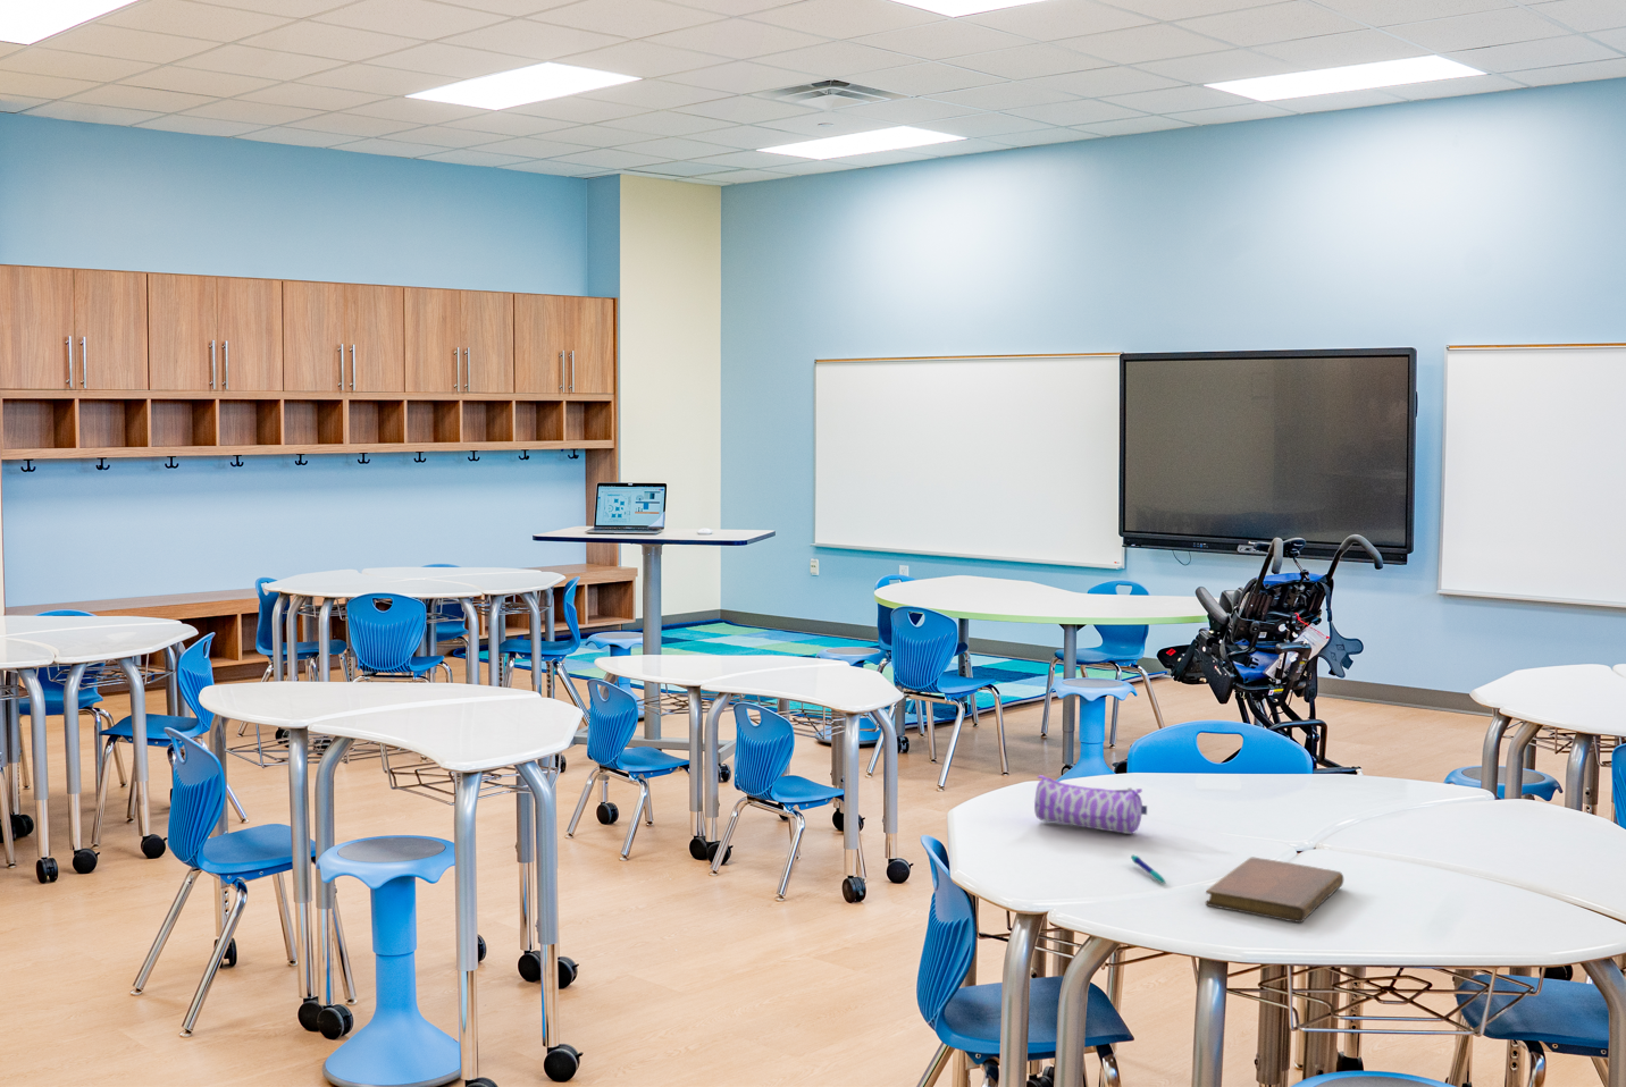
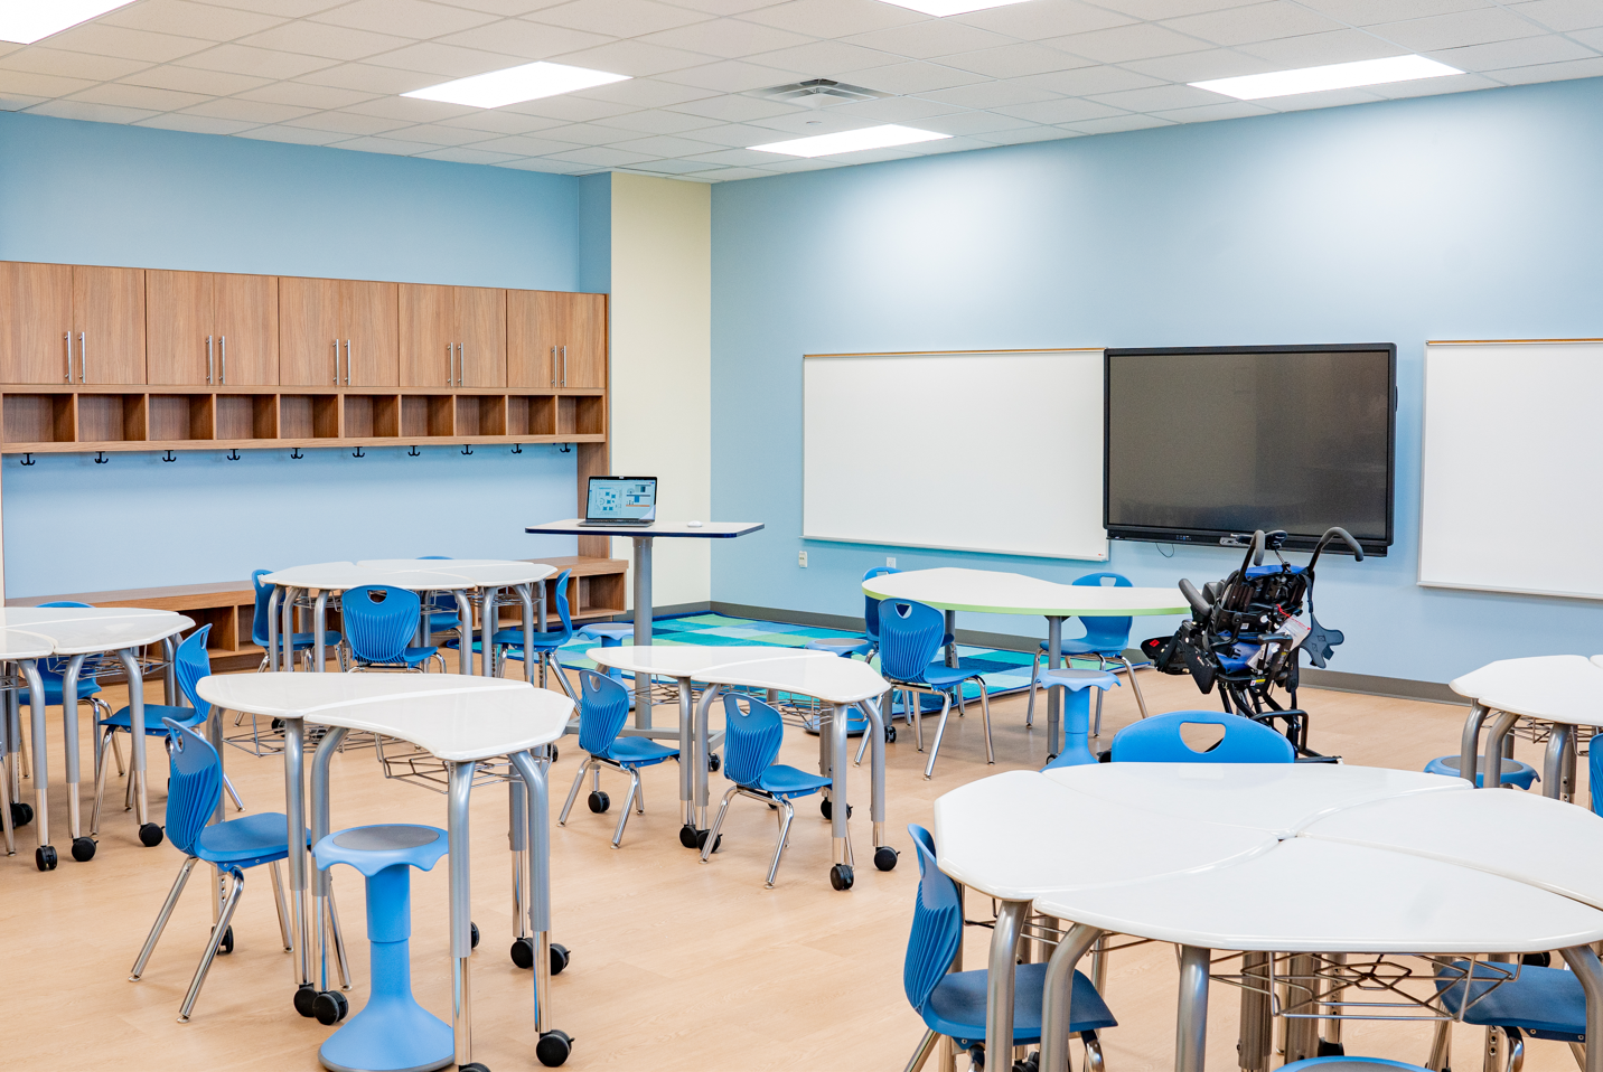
- pencil case (1087, 804)
- pen (1148, 869)
- notebook (1275, 887)
